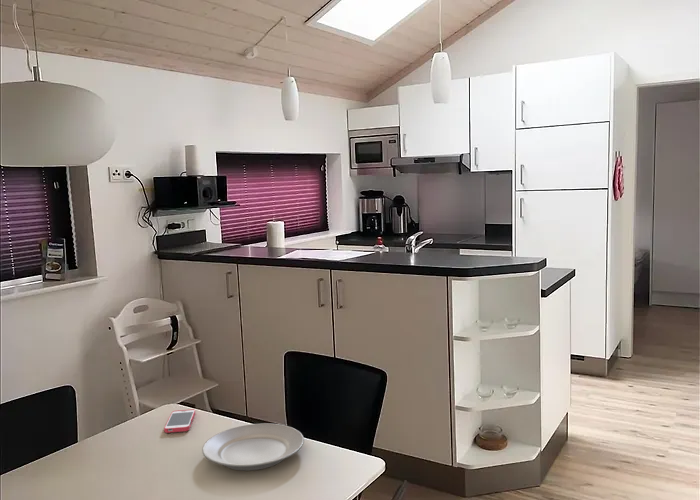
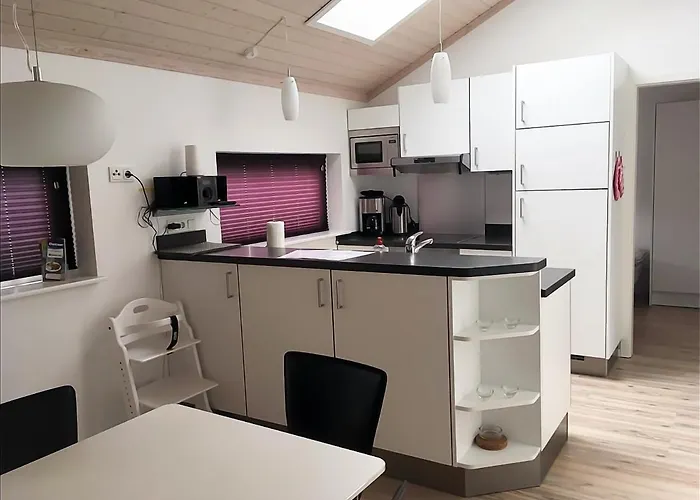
- smartphone (180, 420)
- plate (254, 448)
